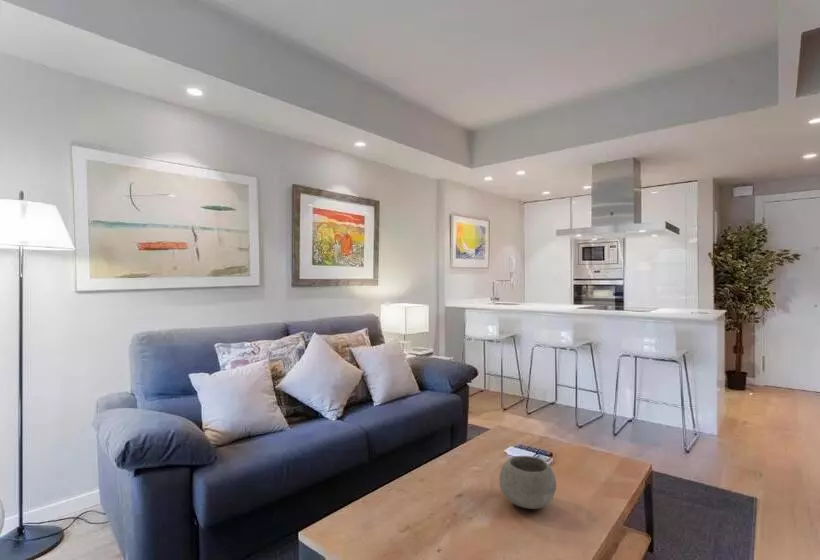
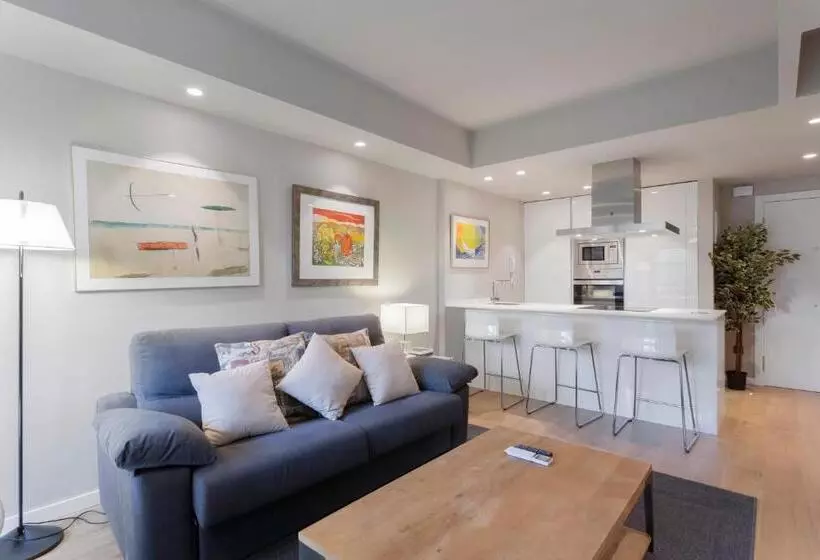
- bowl (527, 483)
